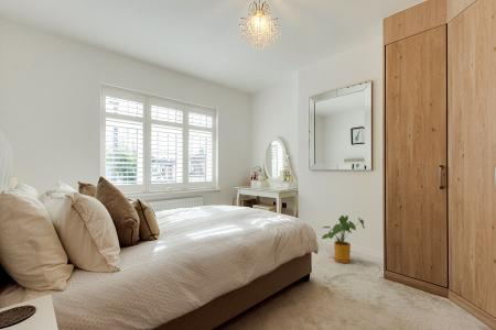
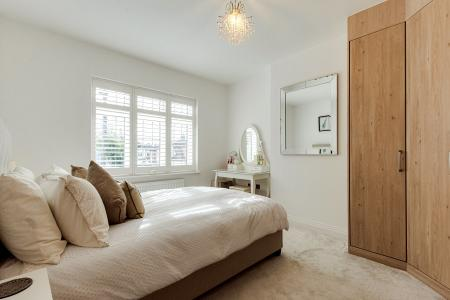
- house plant (341, 238)
